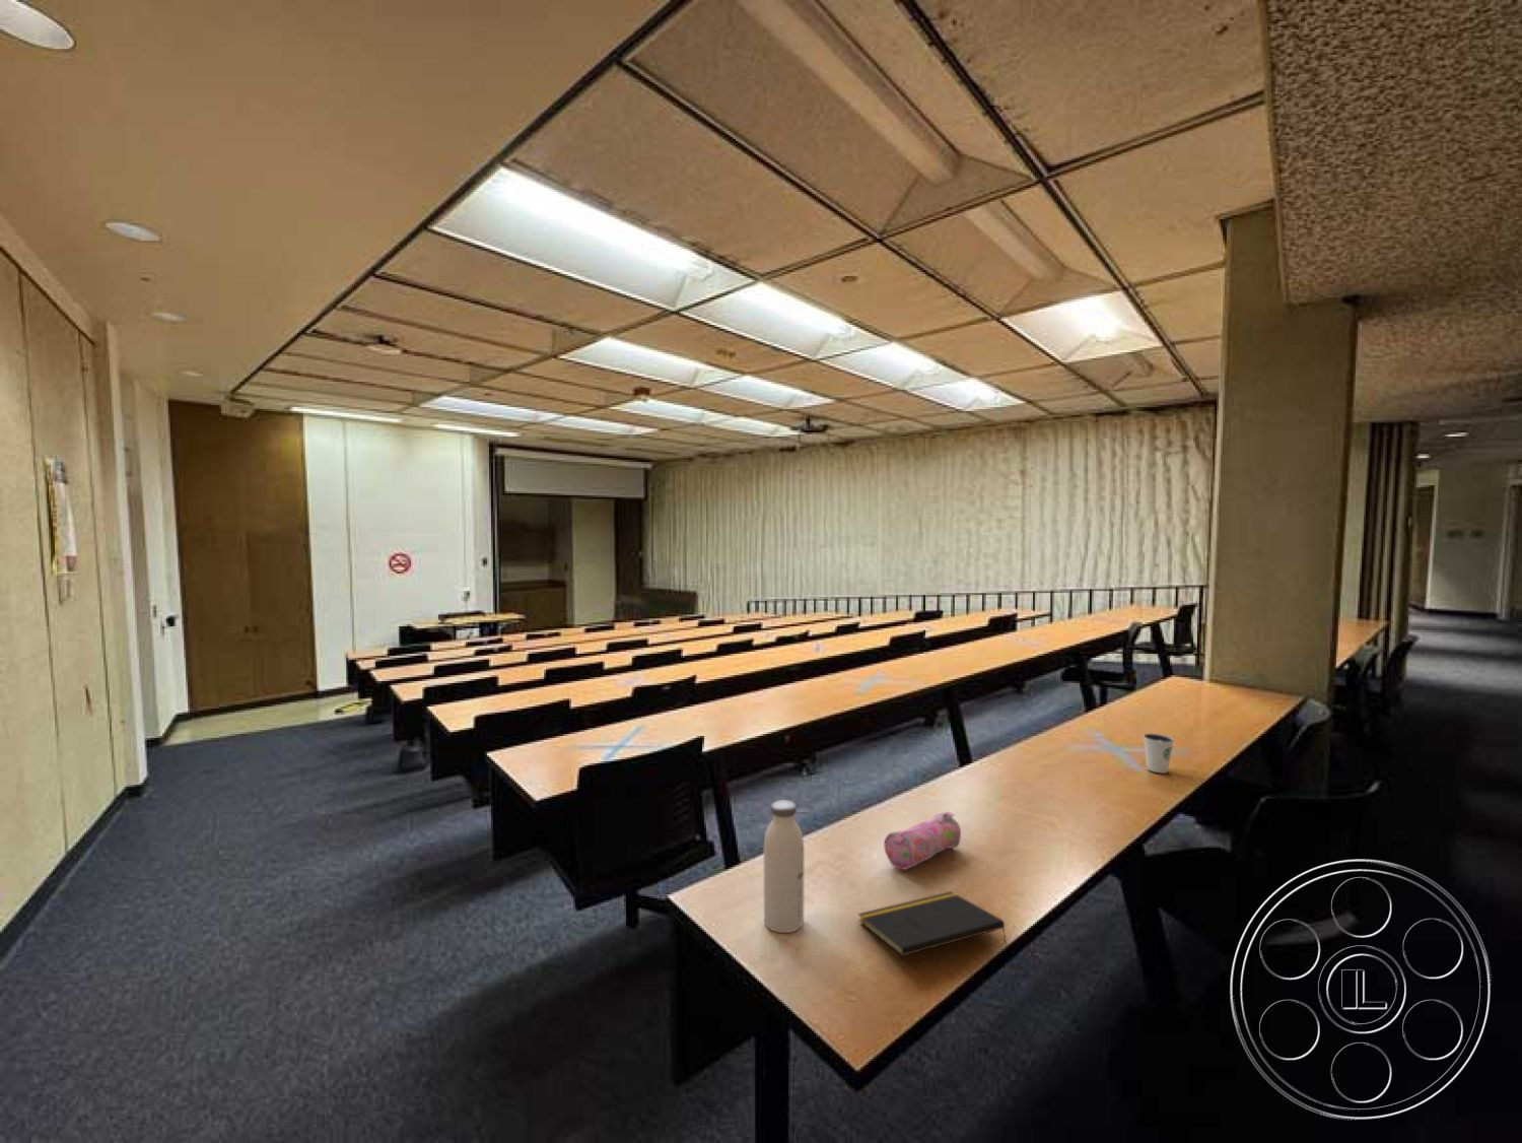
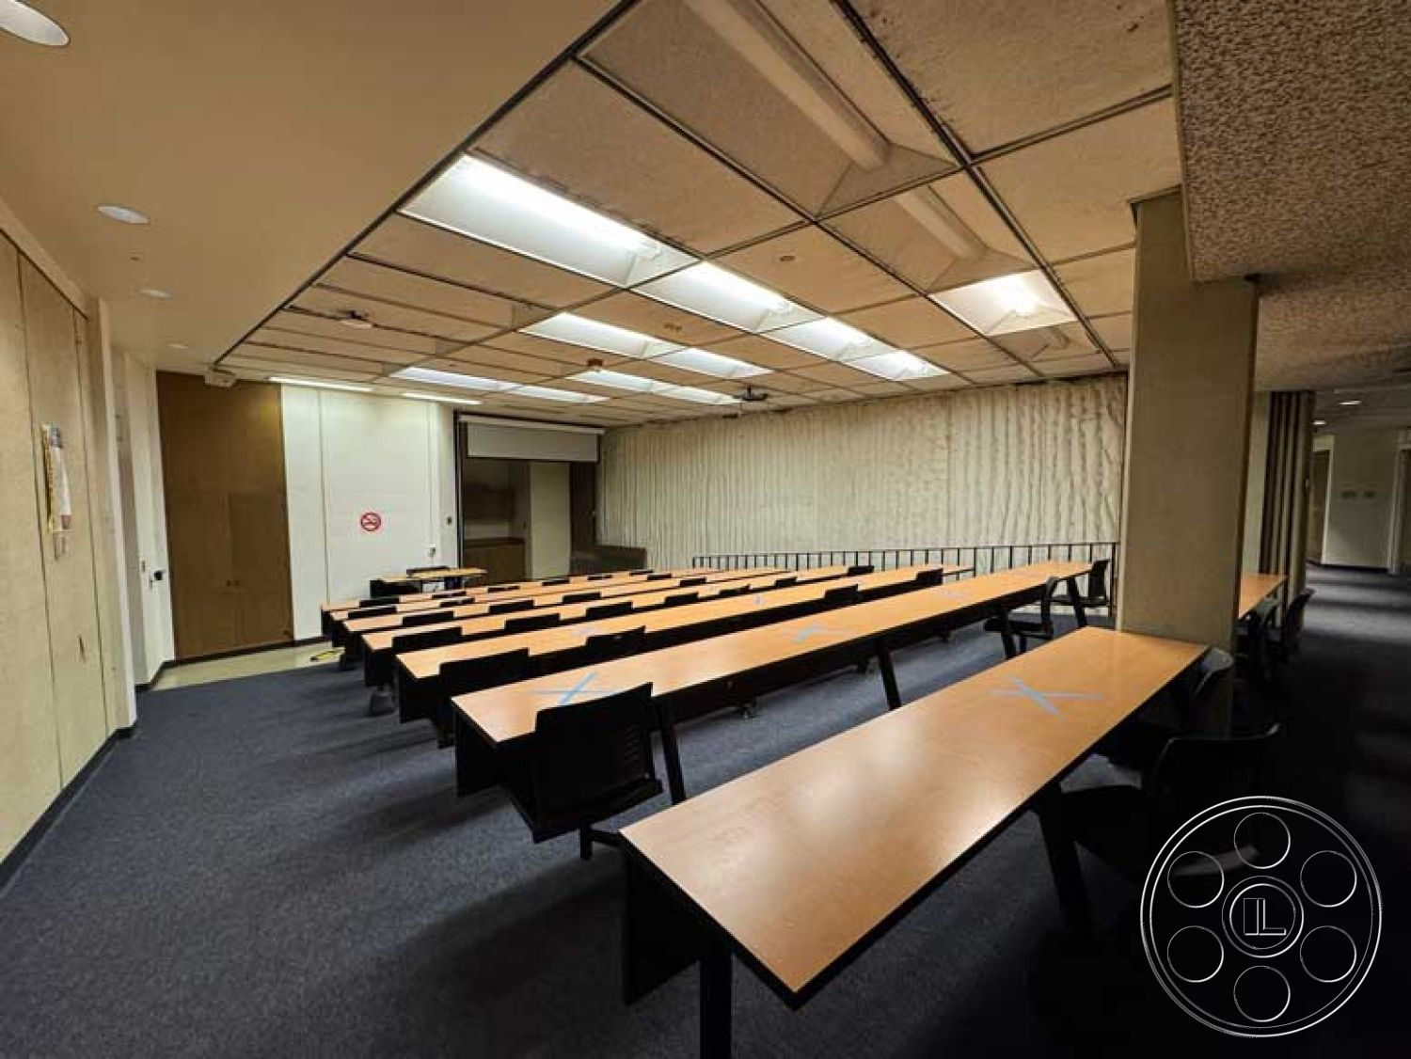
- water bottle (784, 862)
- notepad (928, 921)
- dixie cup (1158, 753)
- pencil case (923, 838)
